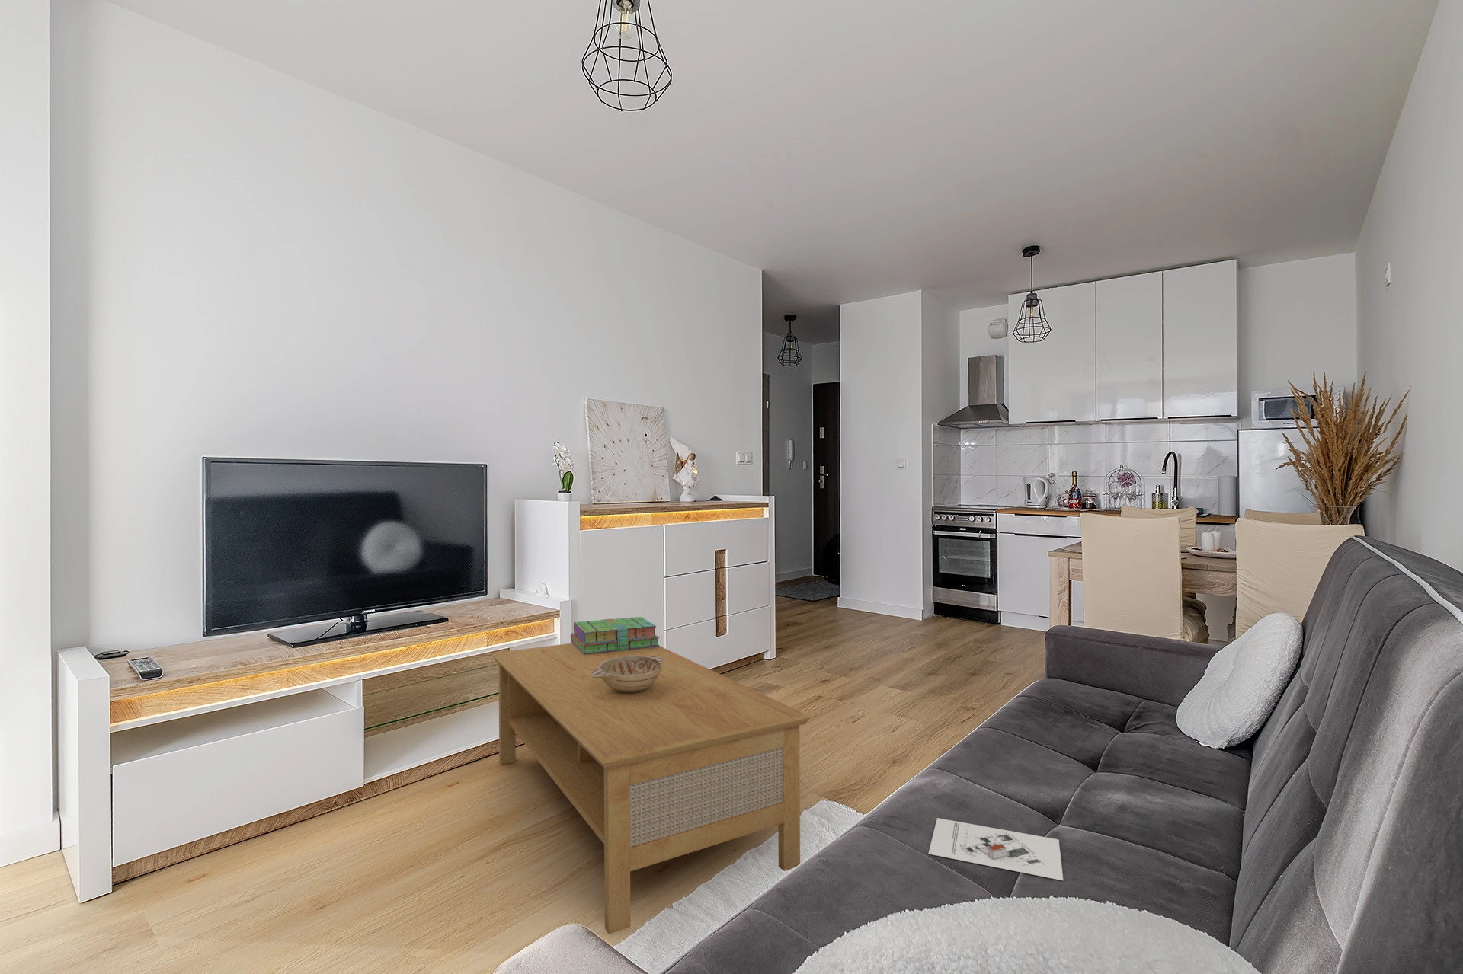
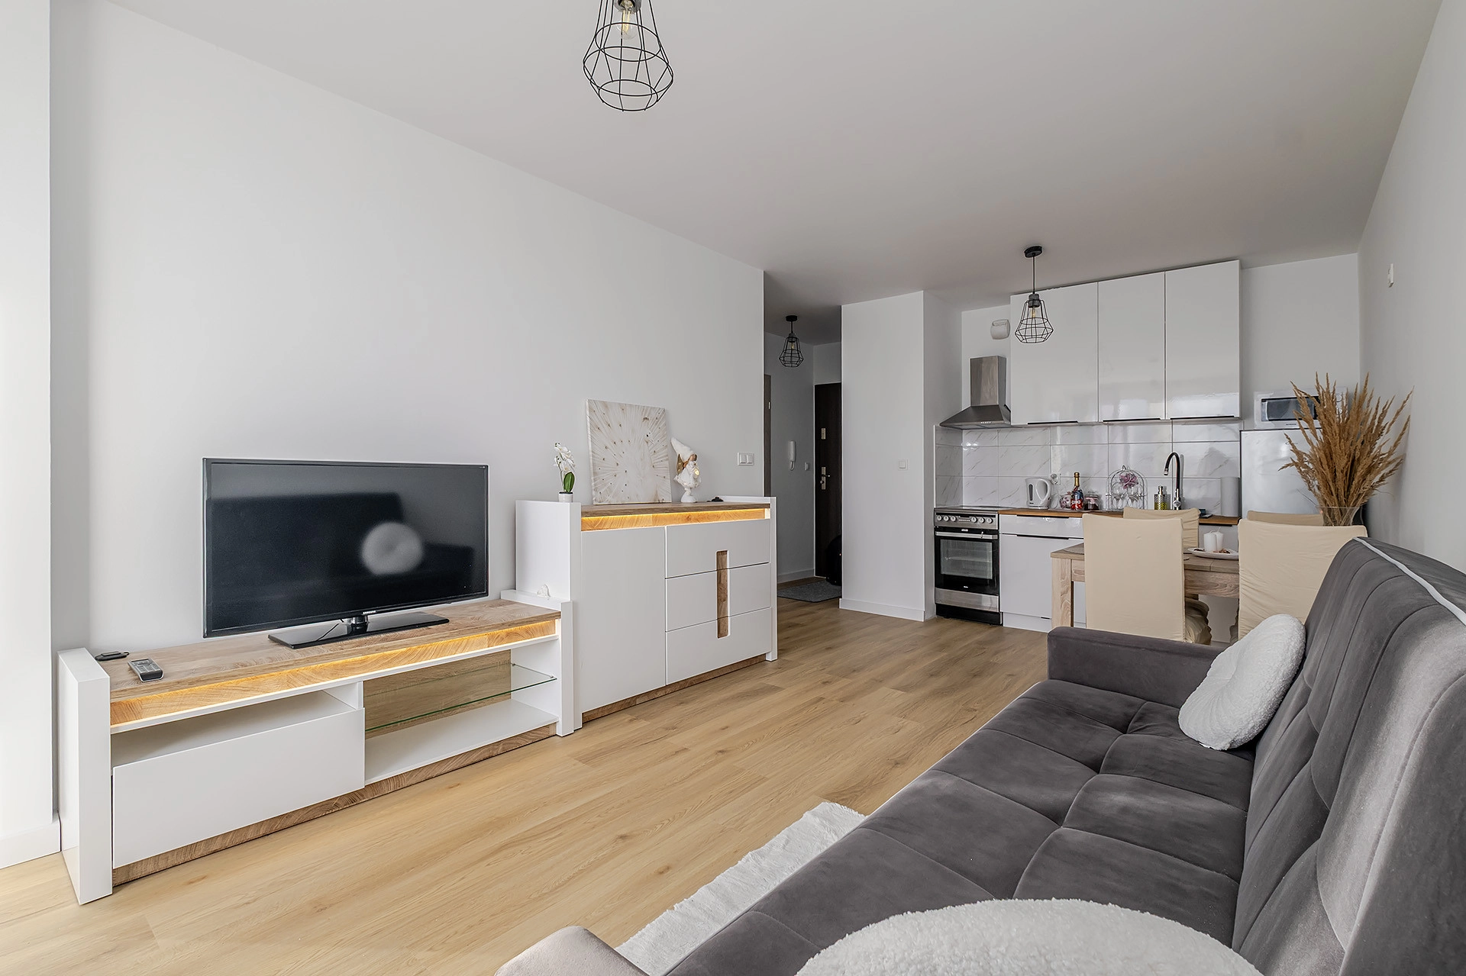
- stack of books (615, 633)
- coffee table (625, 742)
- architectural model (994, 841)
- decorative bowl (630, 675)
